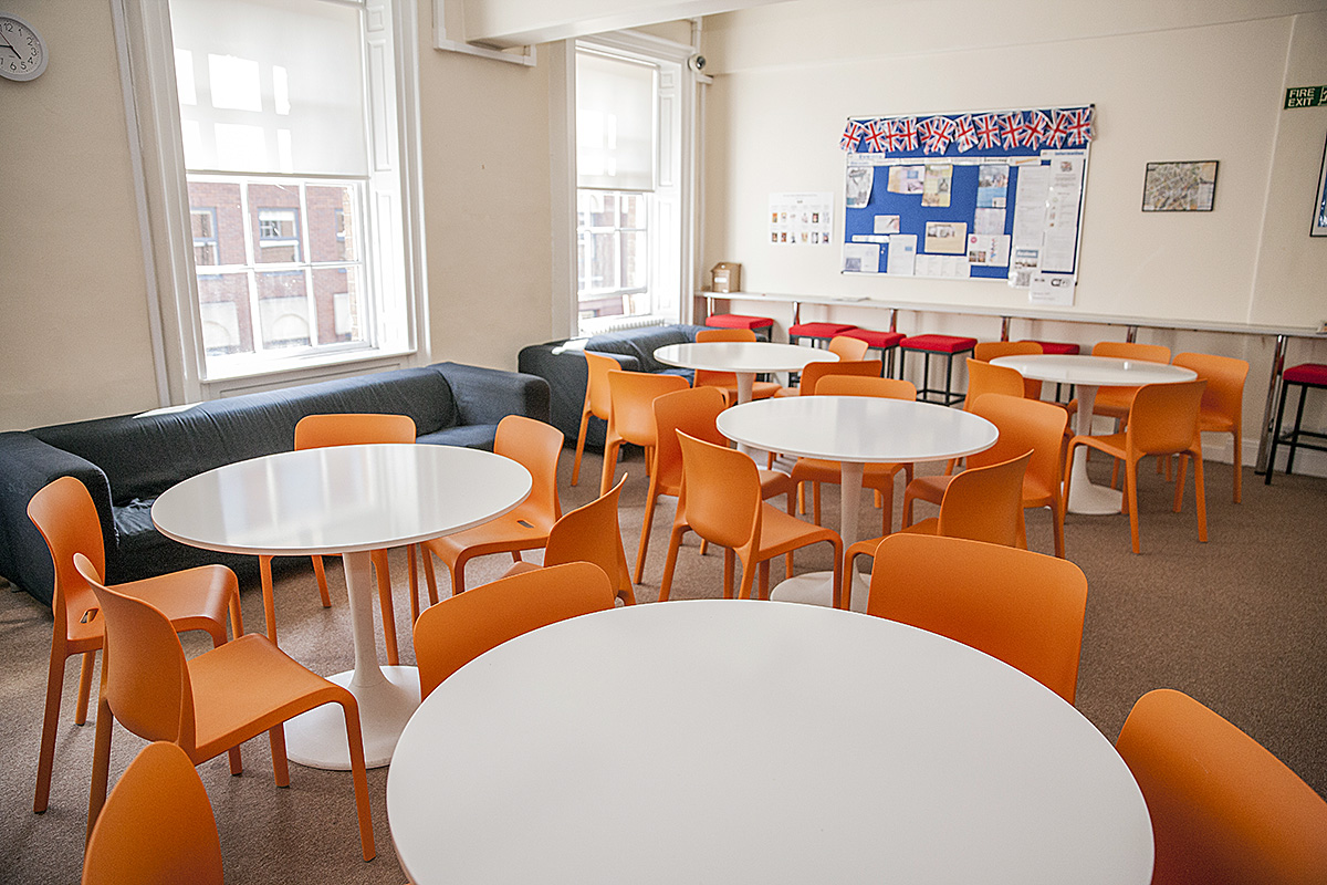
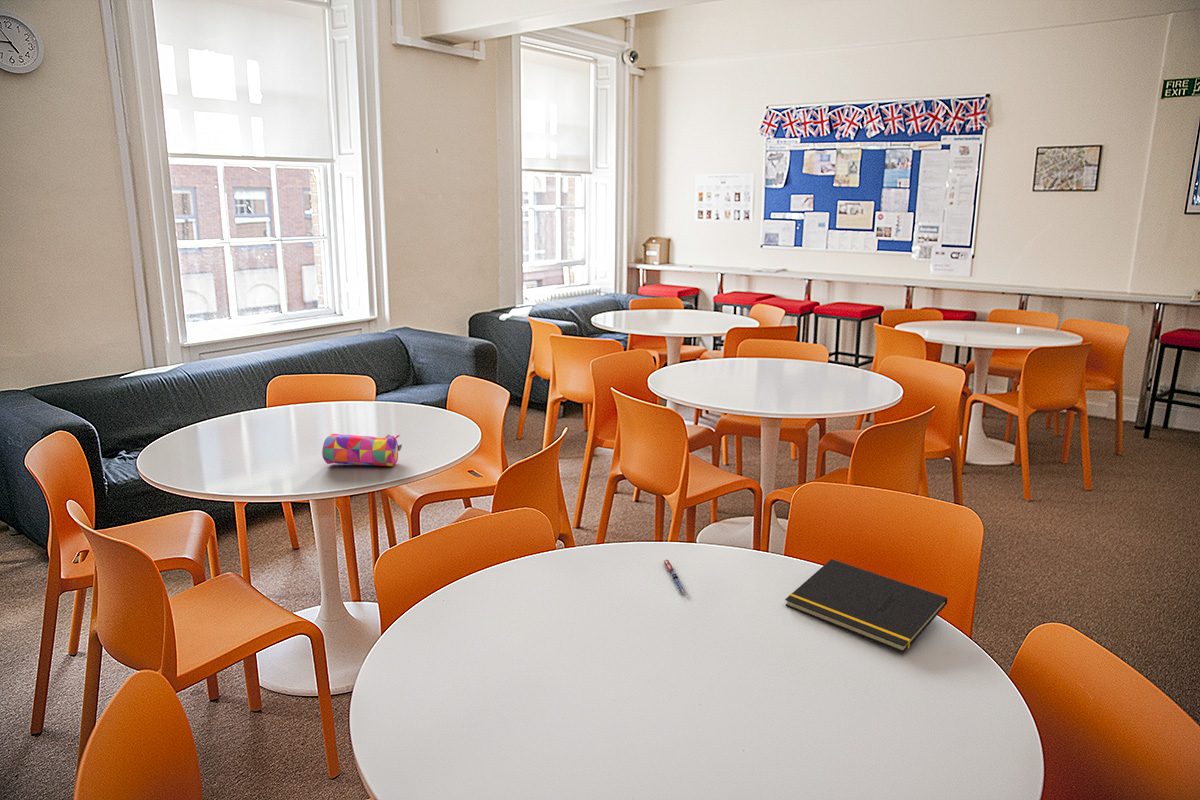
+ notepad (864, 601)
+ pen (674, 575)
+ pencil case (362, 449)
